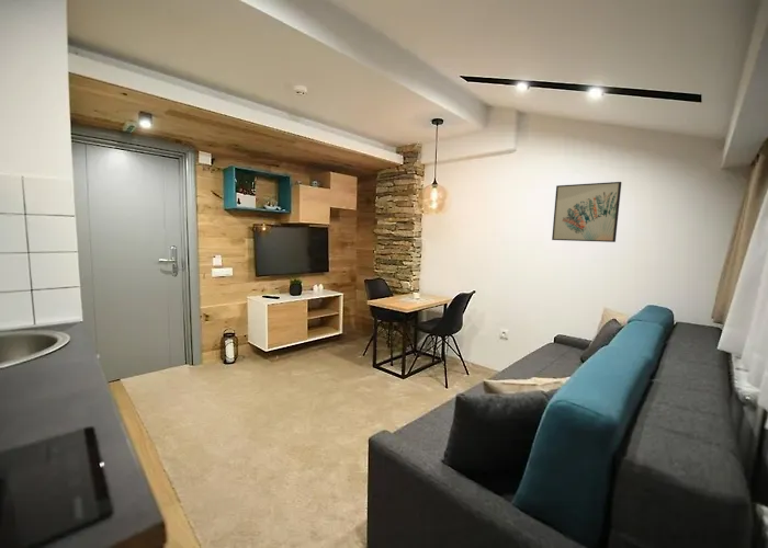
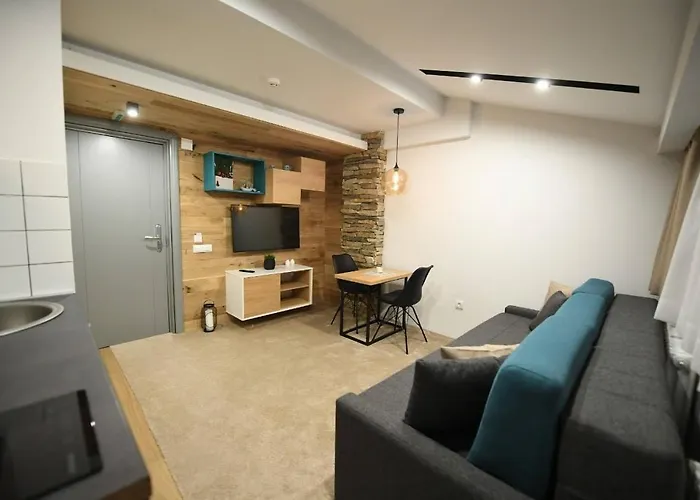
- wall art (585, 213)
